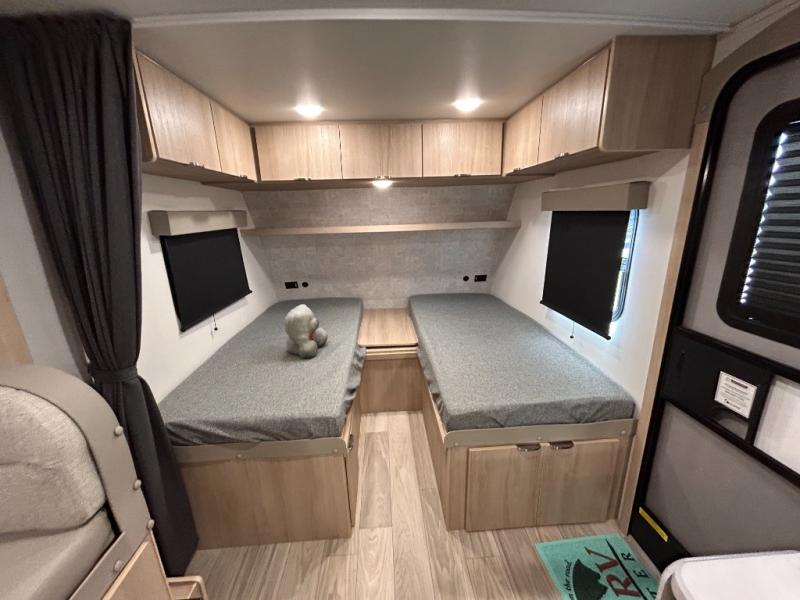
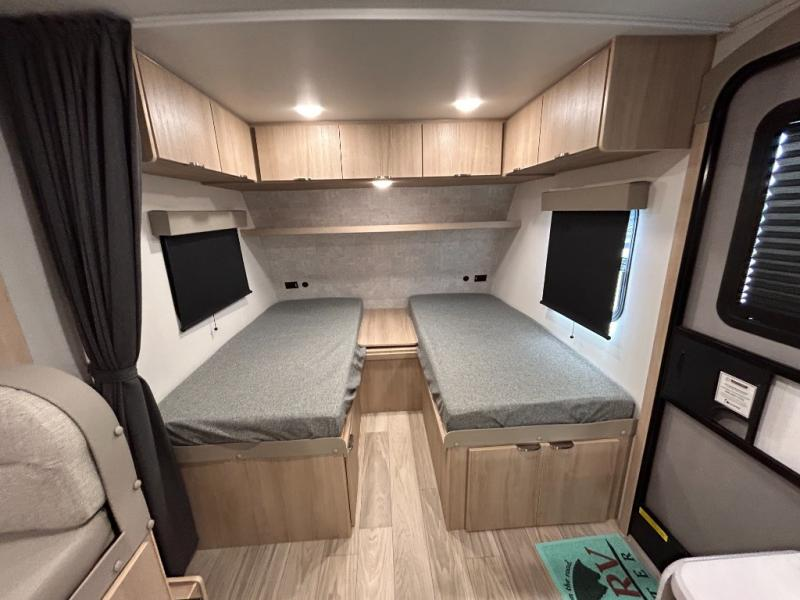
- teddy bear (304, 328)
